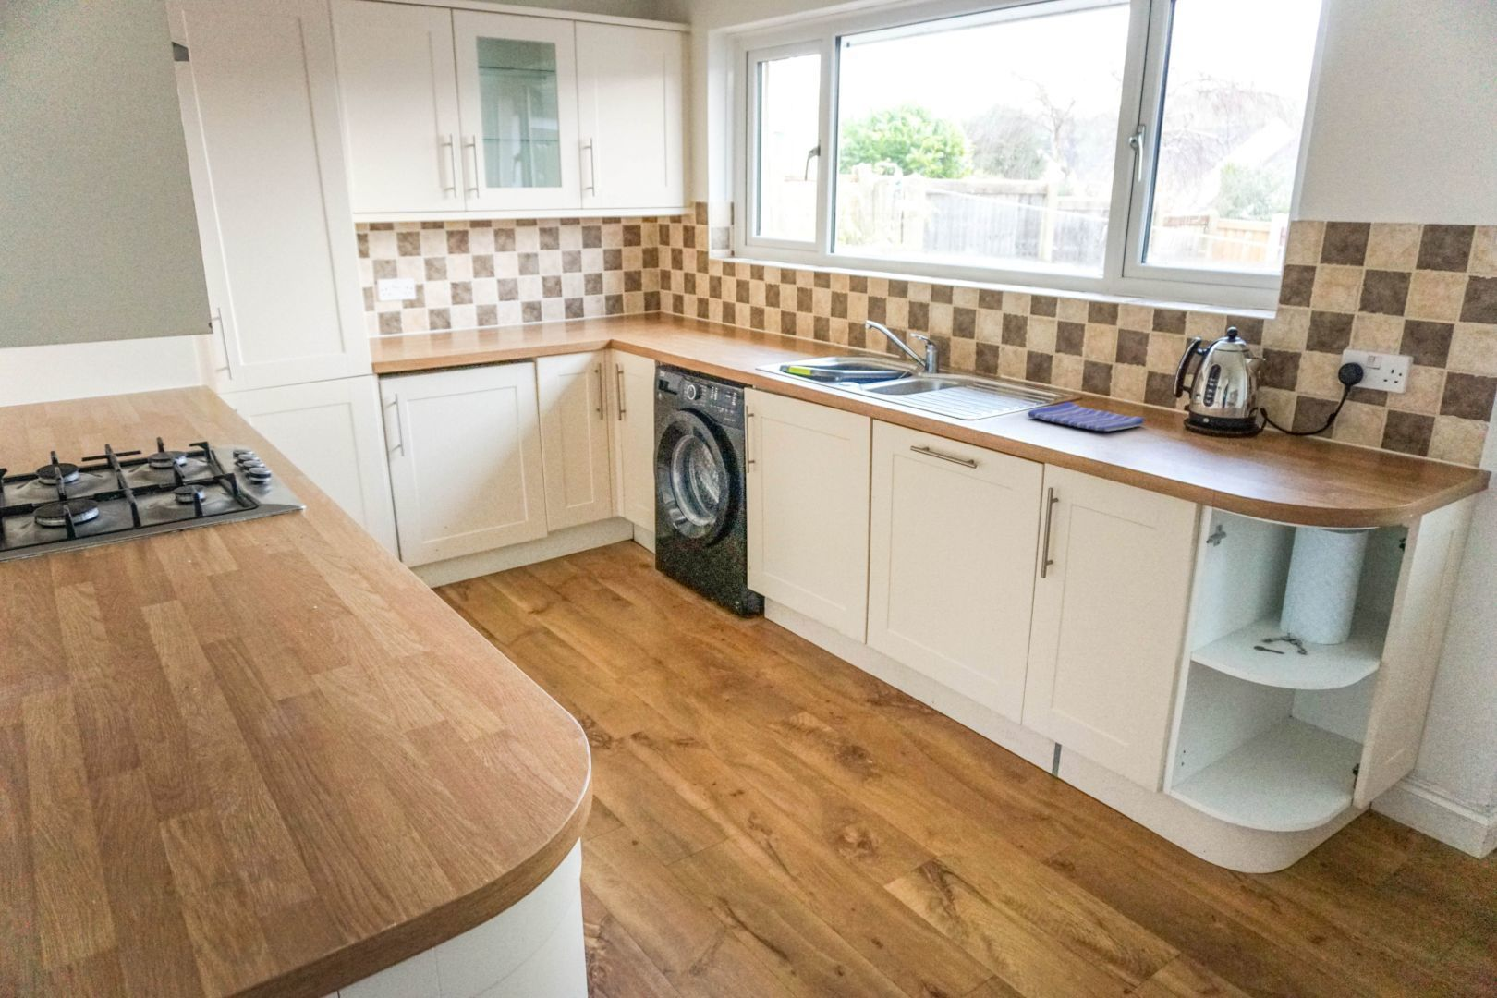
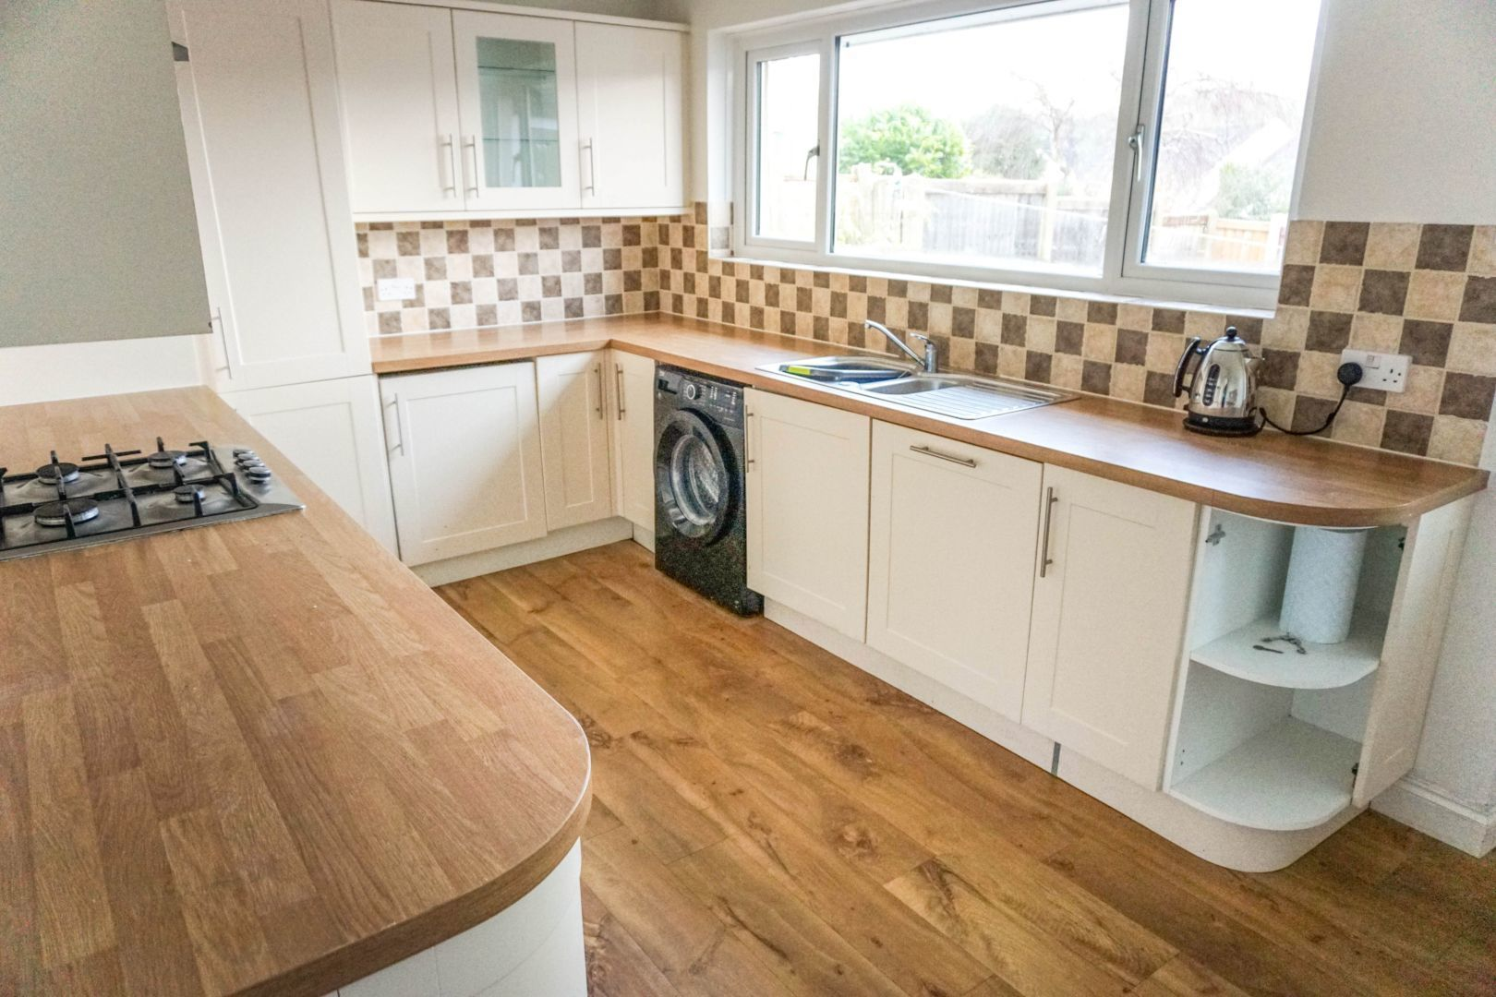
- dish towel (1085, 415)
